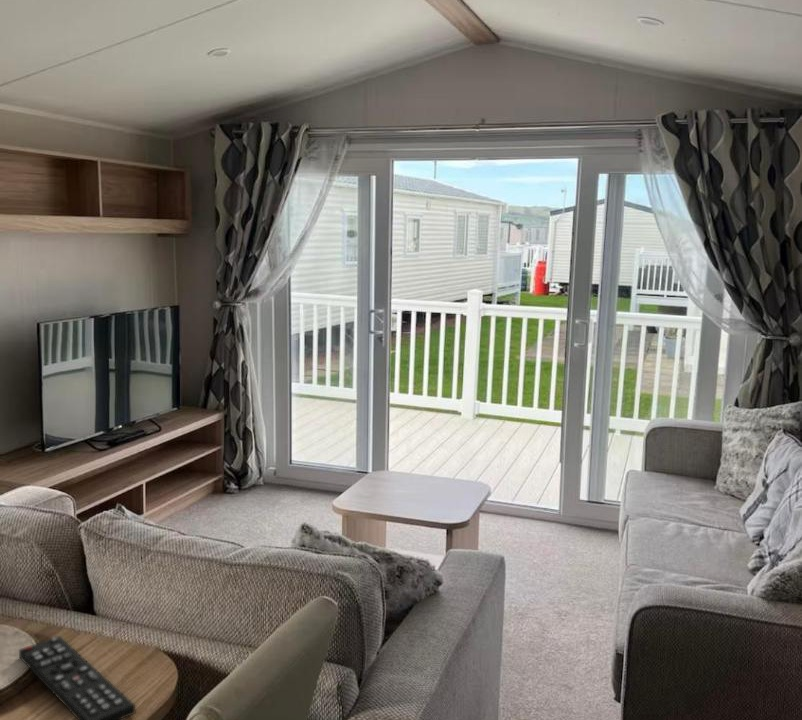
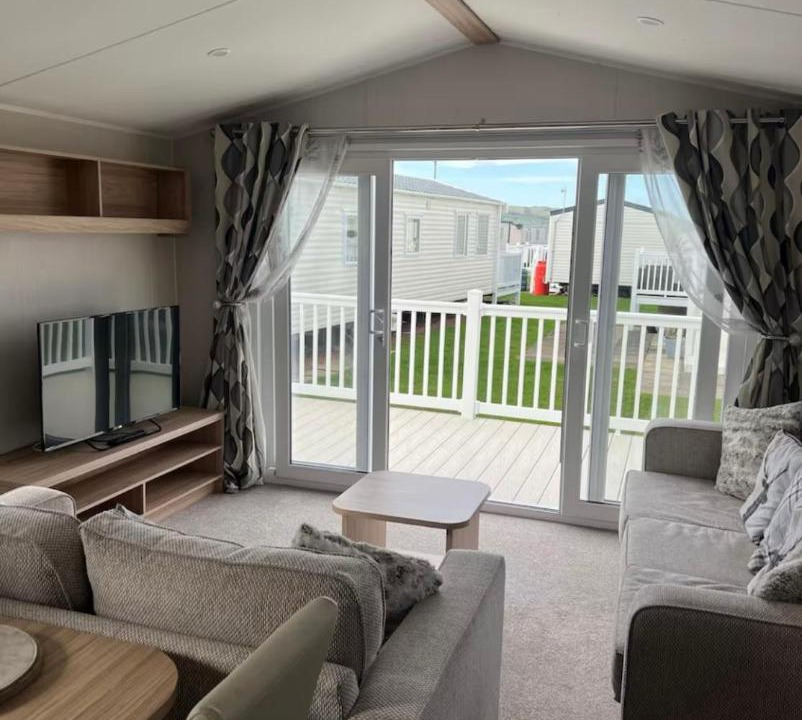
- remote control (73, 678)
